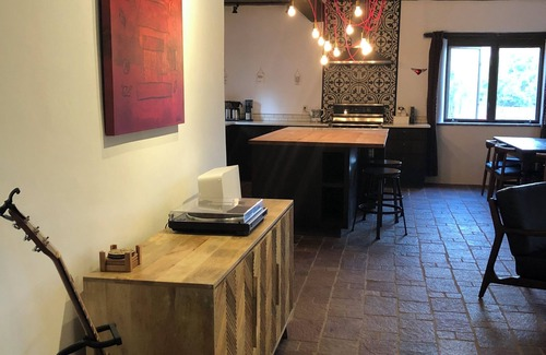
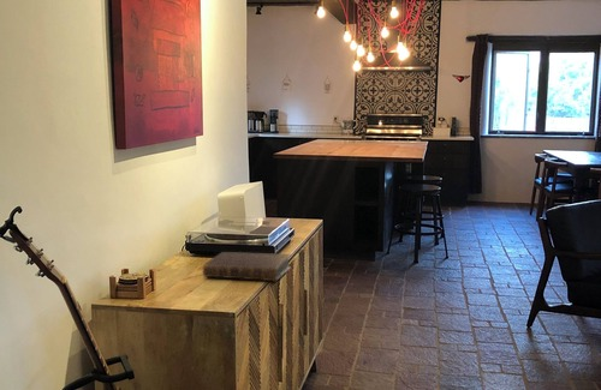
+ book (248, 265)
